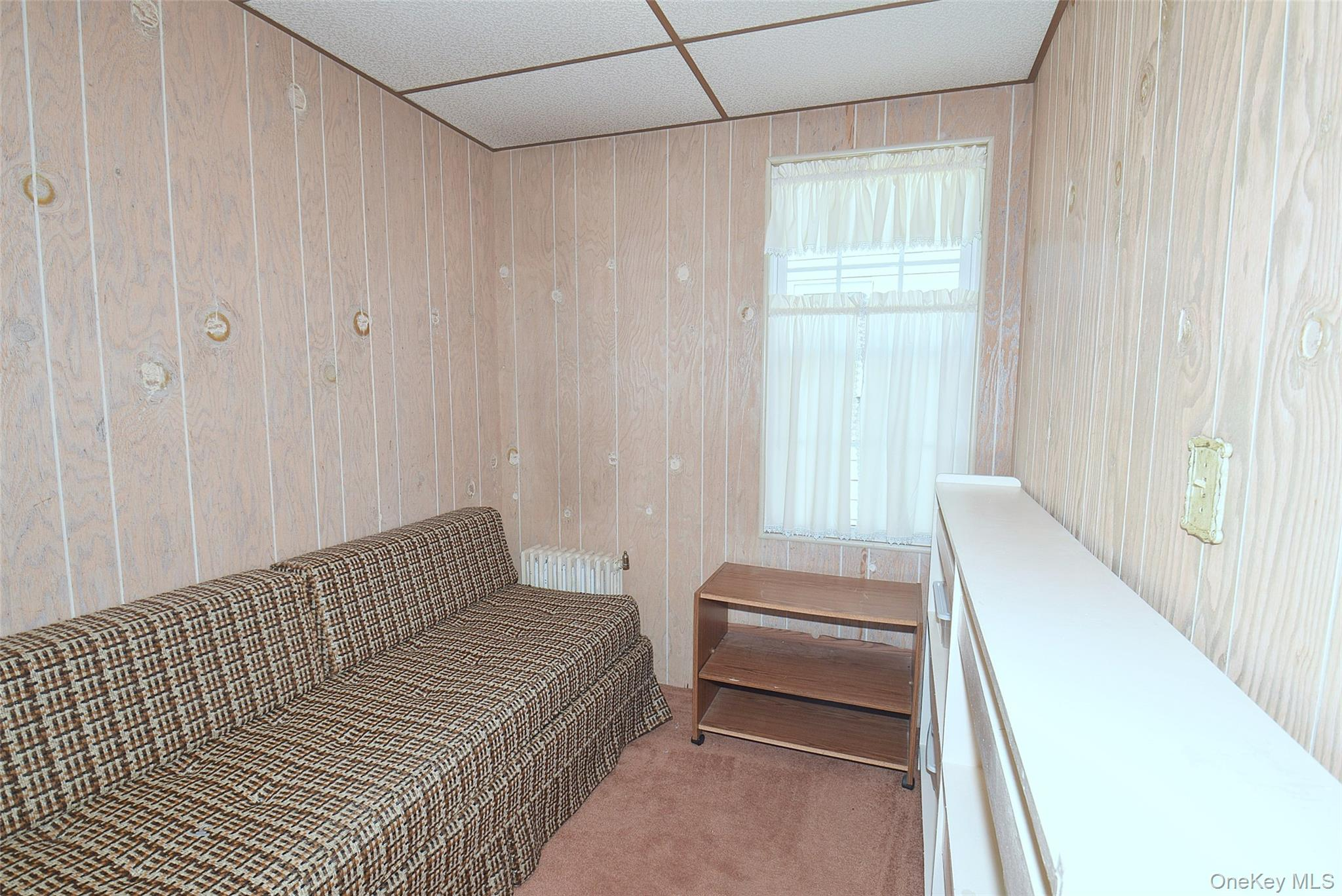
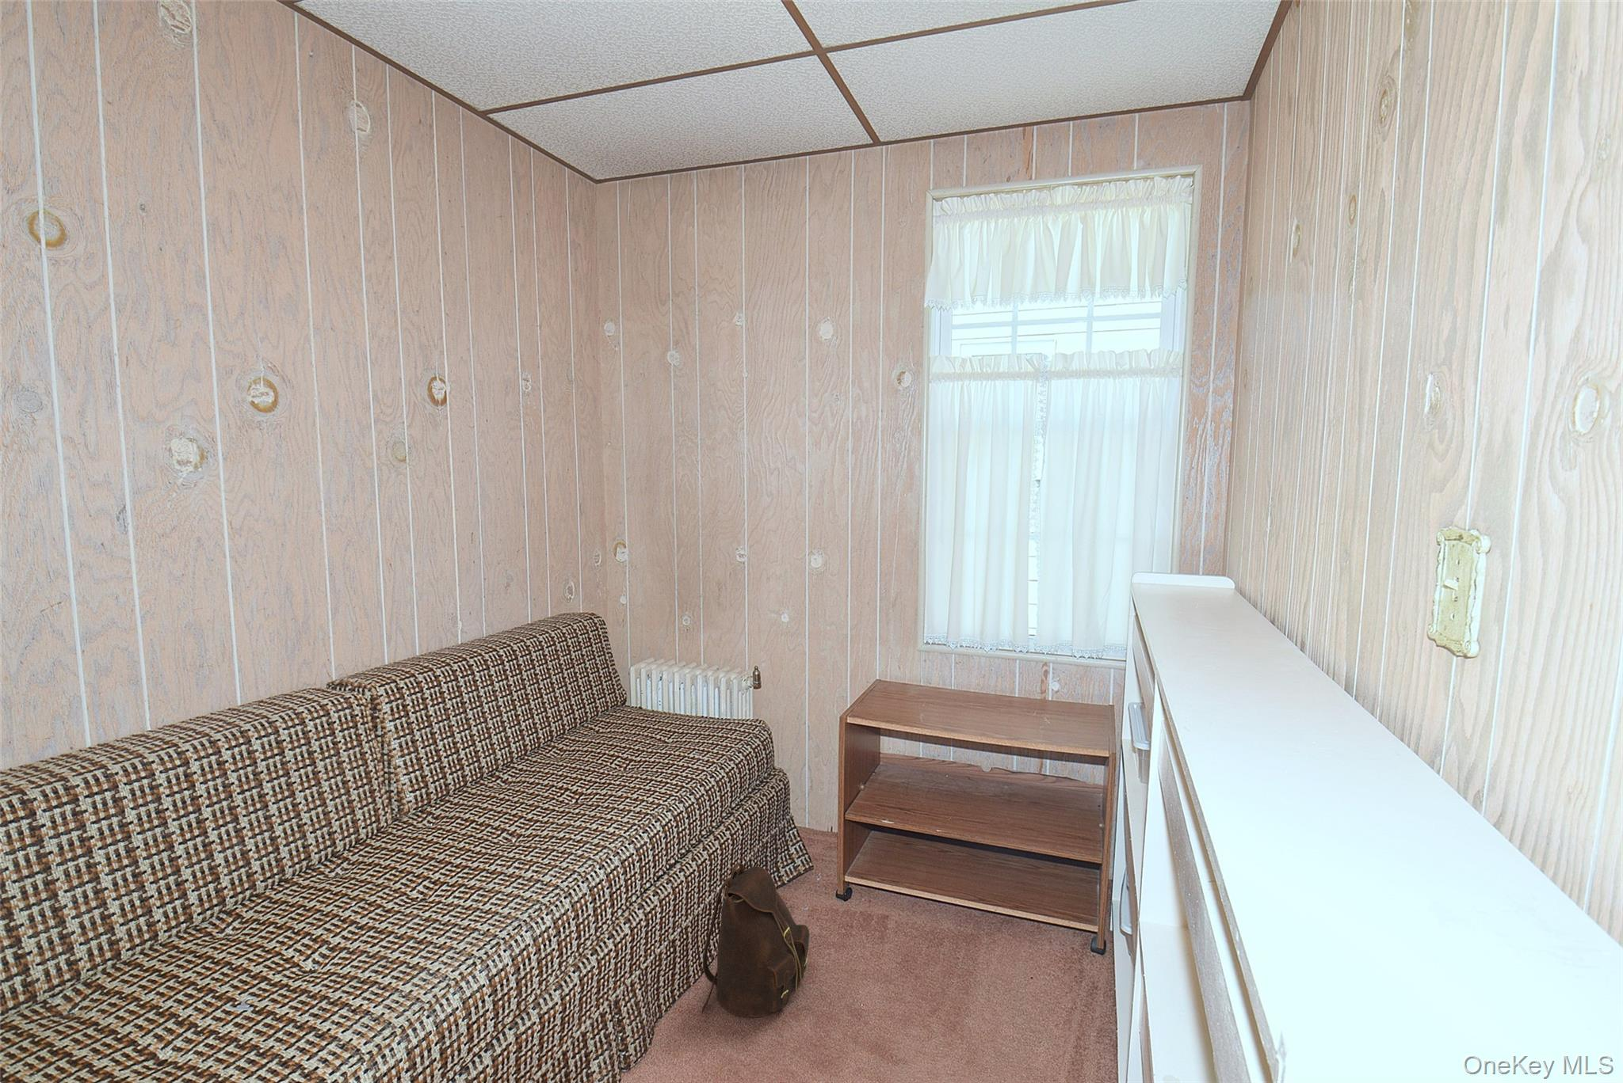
+ backpack (756, 927)
